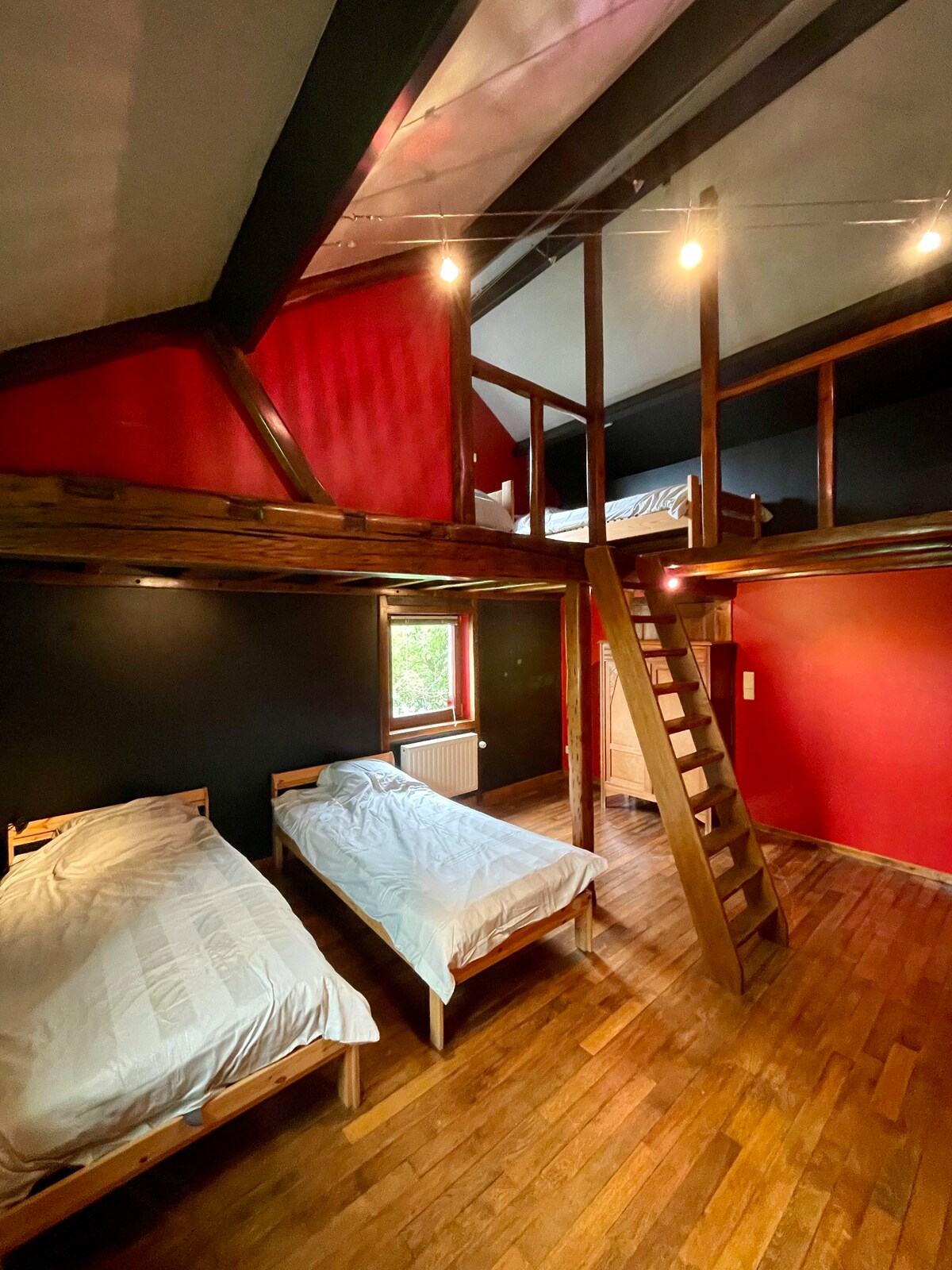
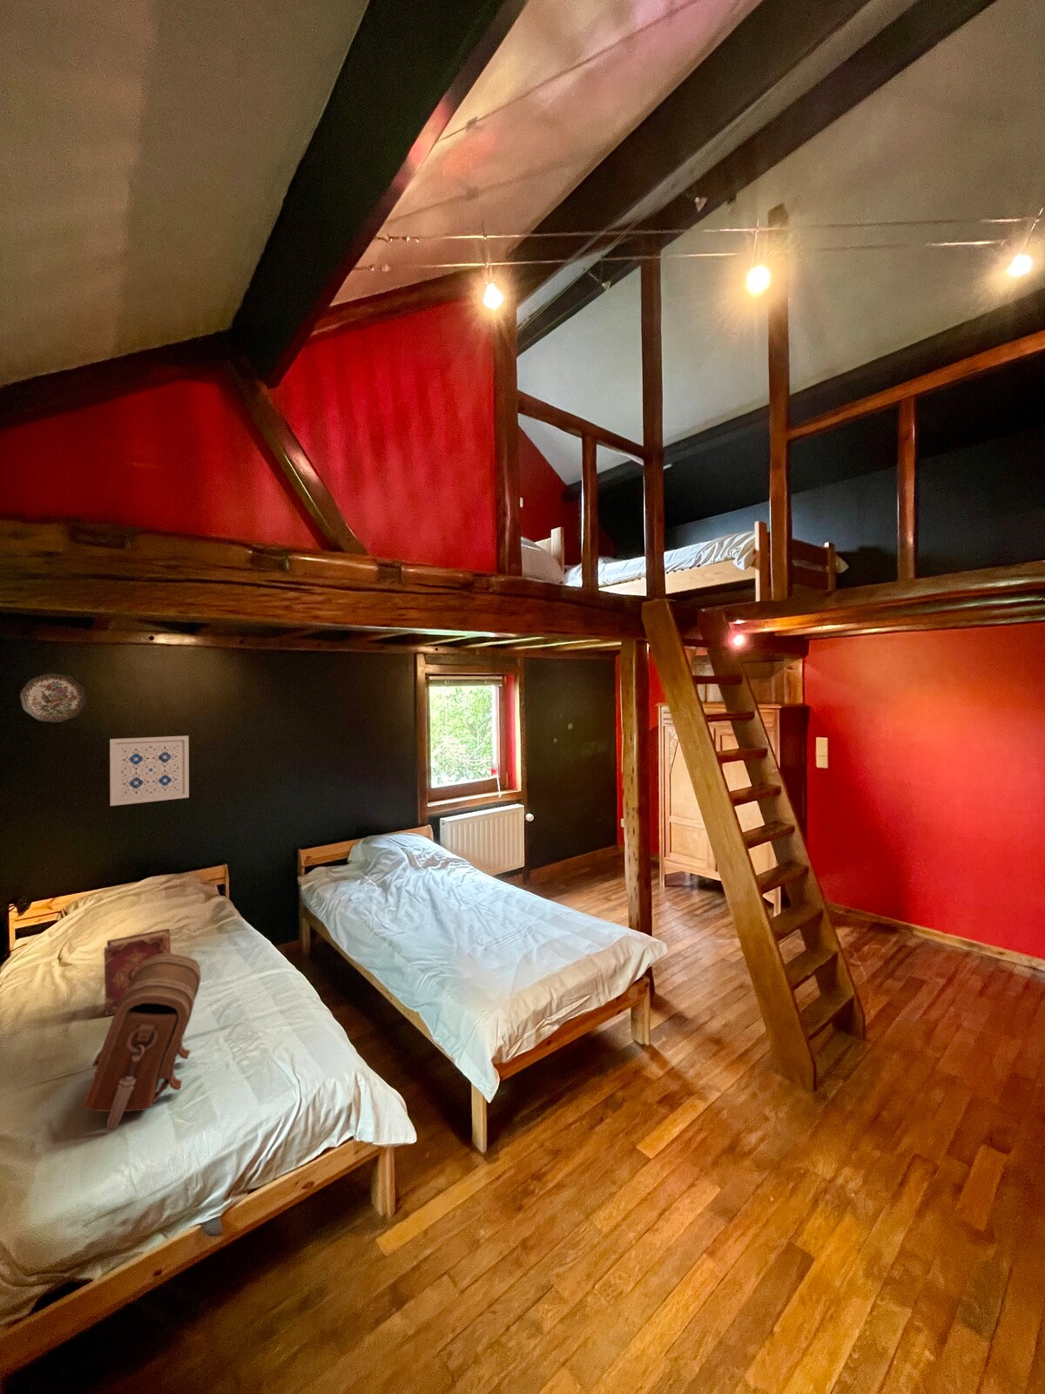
+ pouch (147, 1028)
+ hardback book (137, 968)
+ decorative plate (54, 698)
+ wall art (150, 769)
